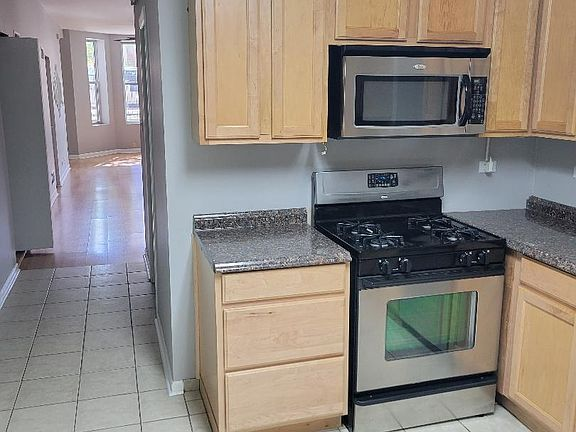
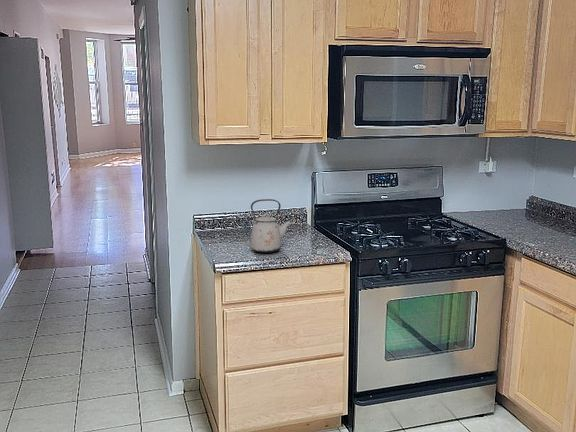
+ kettle (271, 225)
